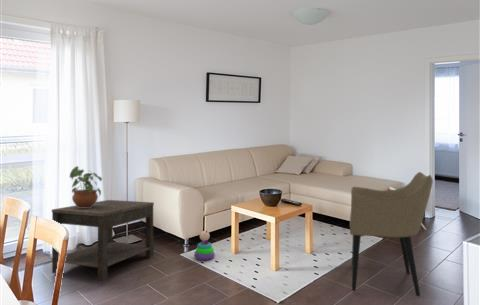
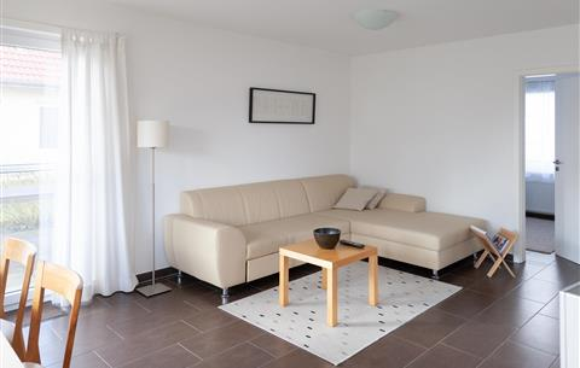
- armchair (389, 227)
- side table (105, 235)
- stacking toy (204, 244)
- potted plant (82, 186)
